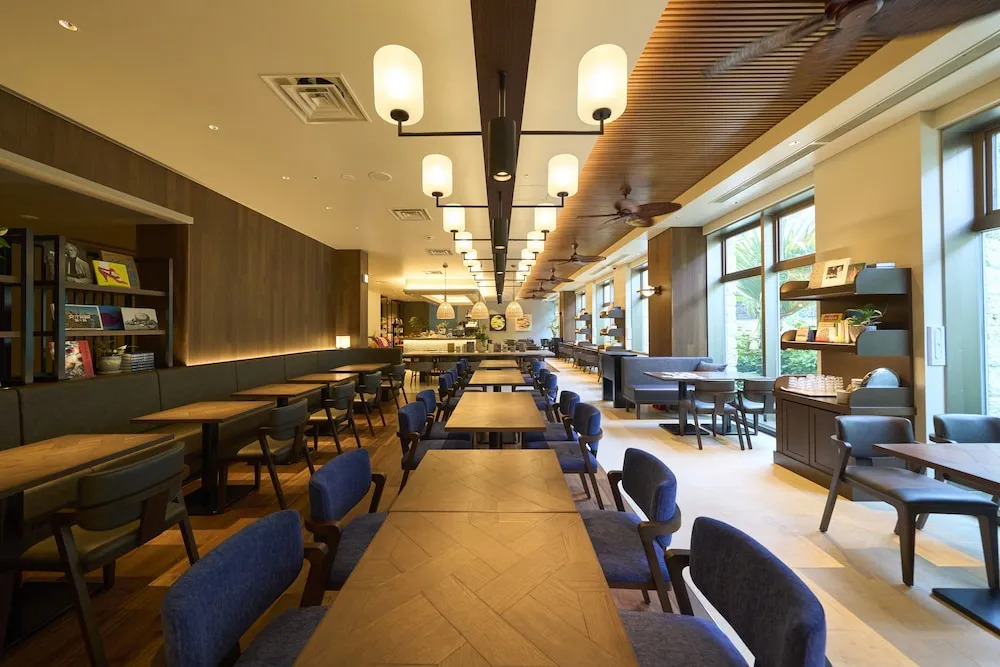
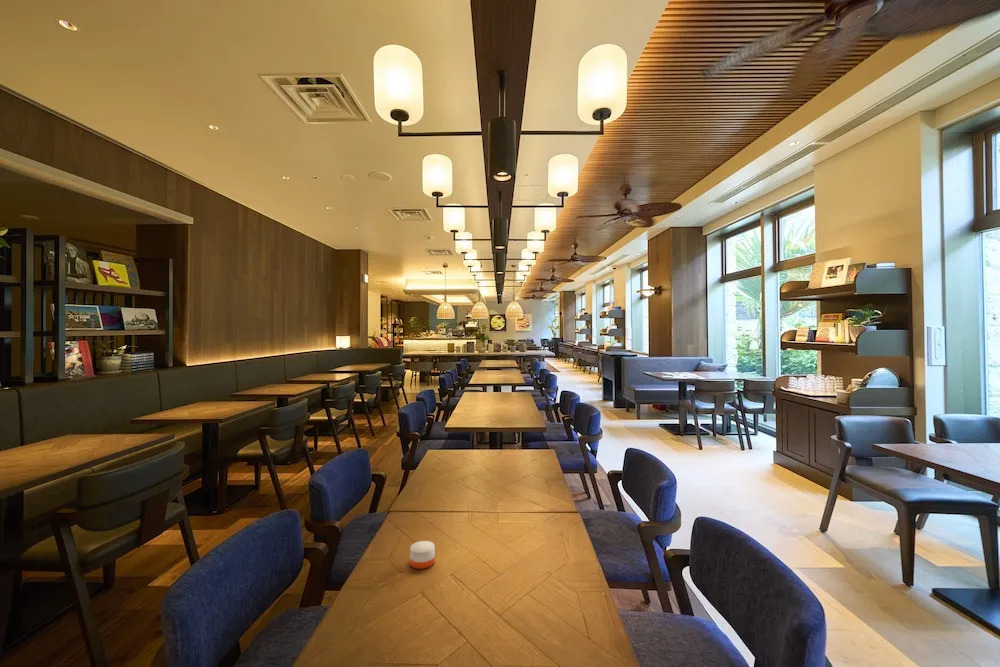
+ candle (422, 545)
